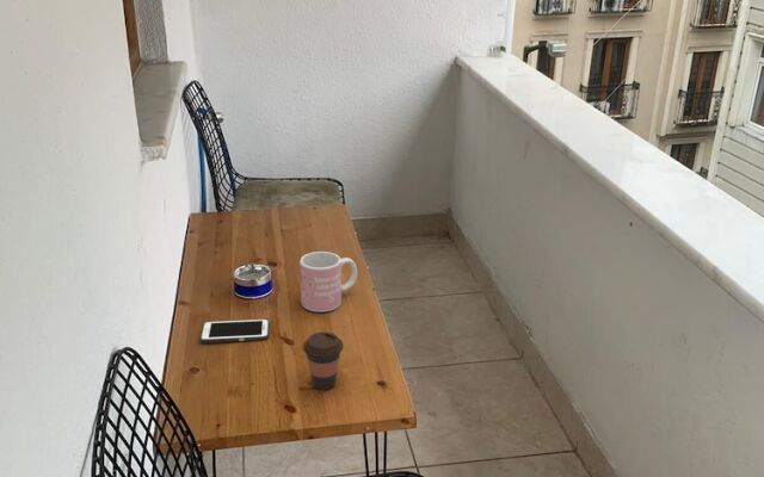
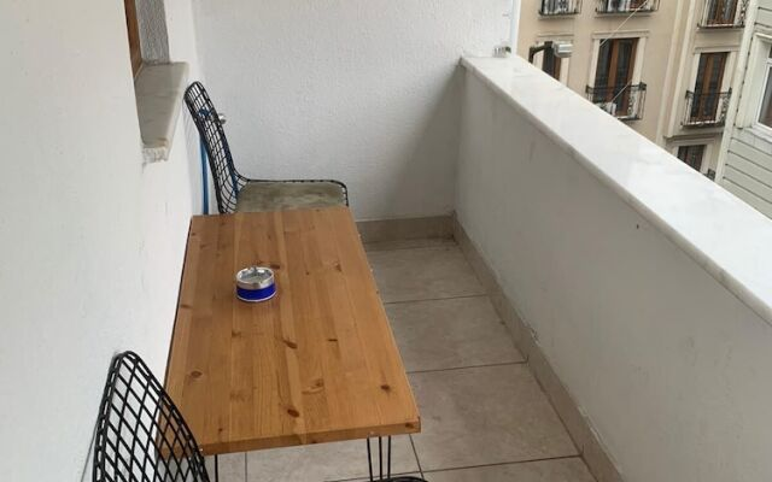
- coffee cup (324, 361)
- cell phone (235, 330)
- mug (327, 279)
